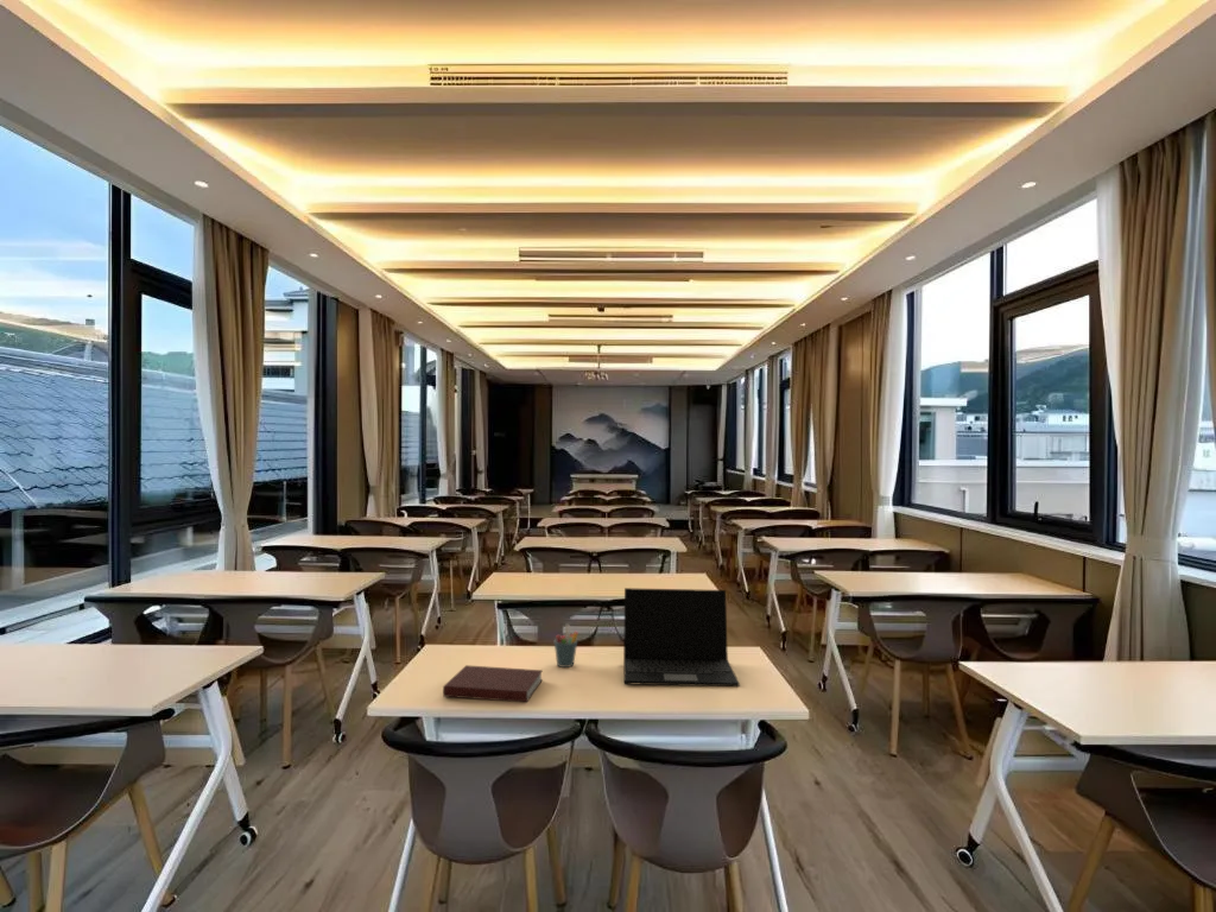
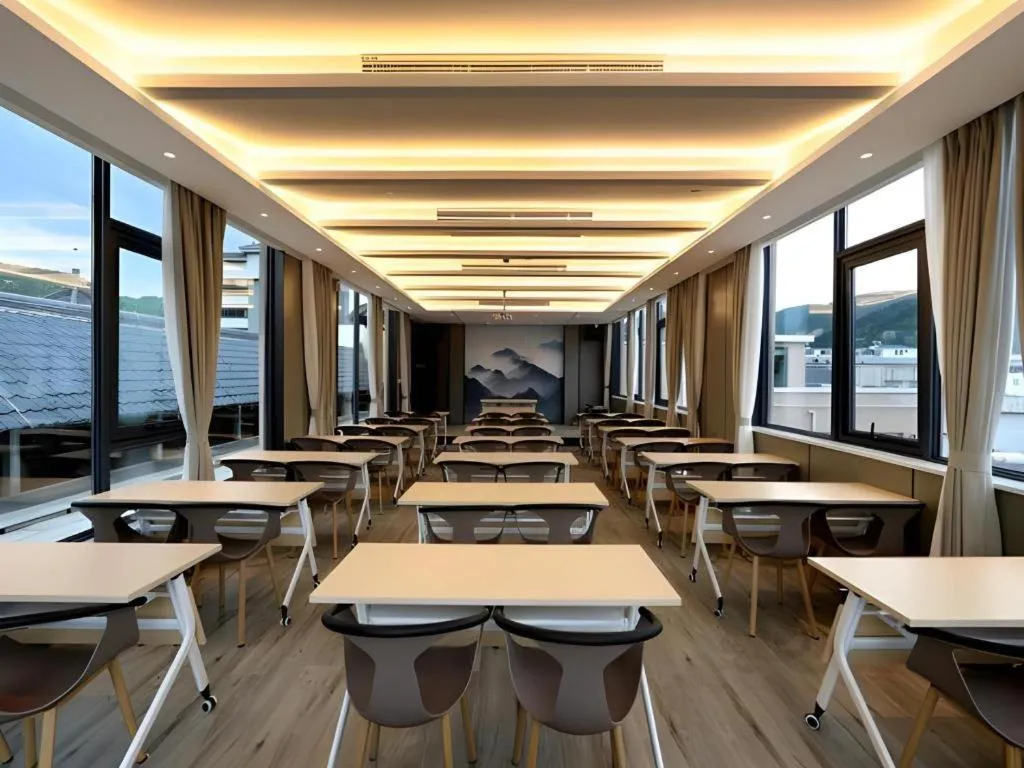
- pen holder (565, 646)
- notebook (494, 683)
- laptop (678, 634)
